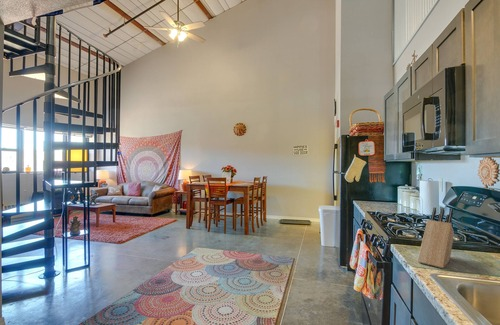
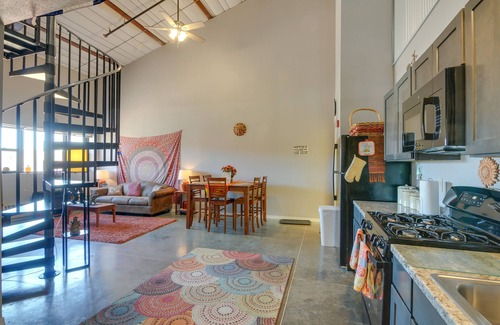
- knife block (437, 234)
